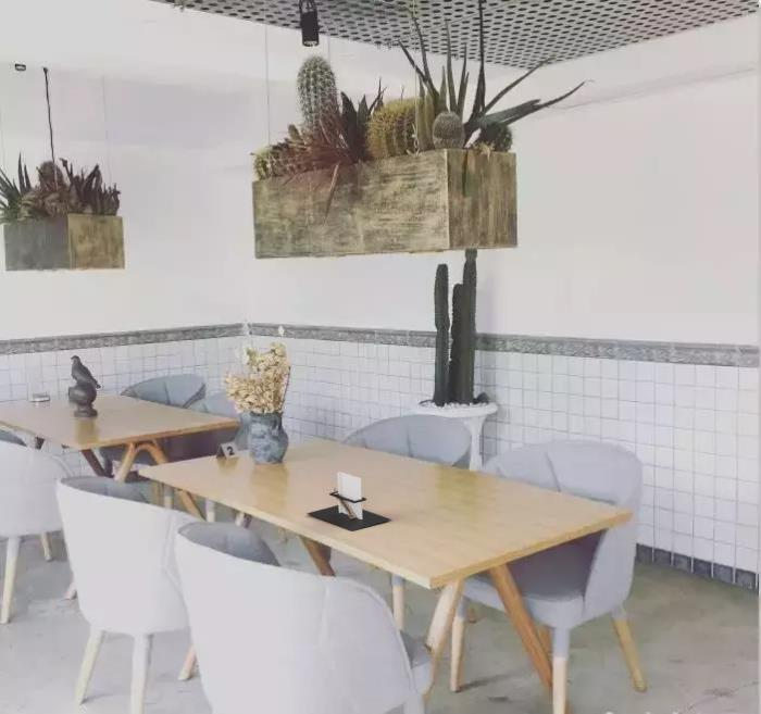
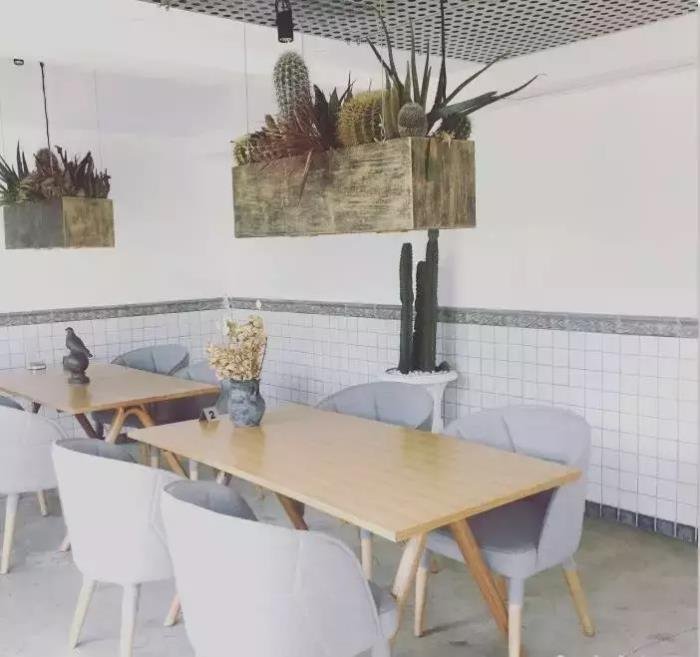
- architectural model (347, 497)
